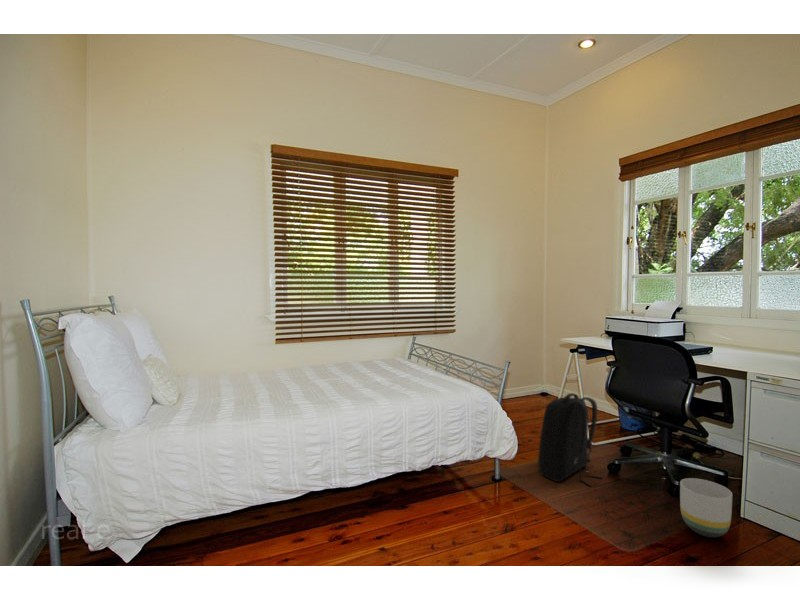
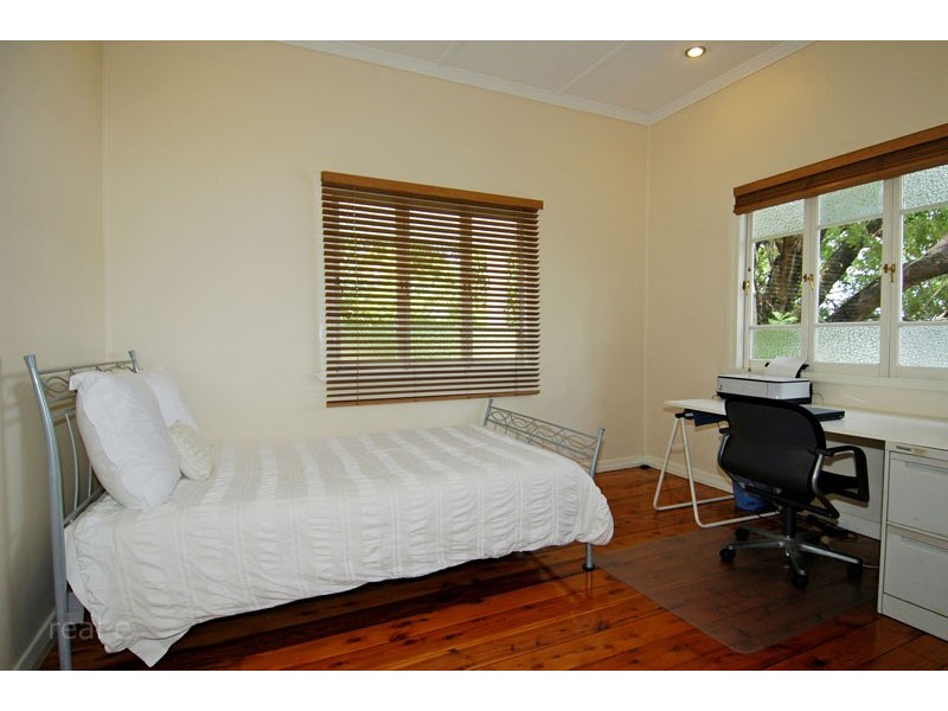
- backpack (572, 433)
- planter (705, 510)
